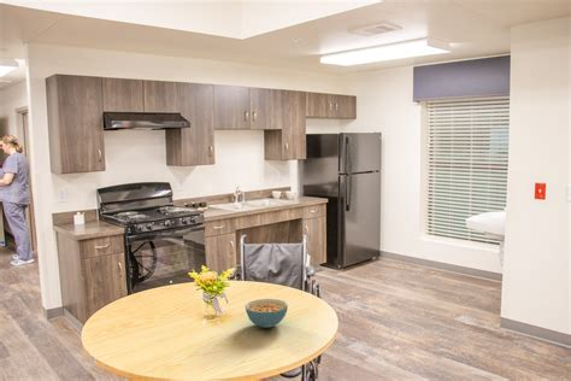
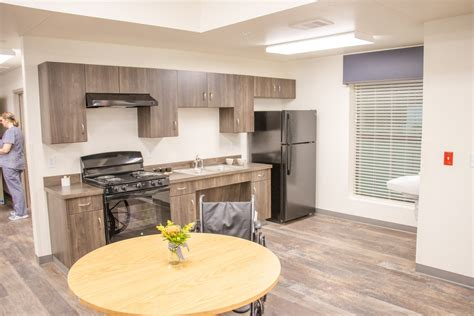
- cereal bowl (266, 315)
